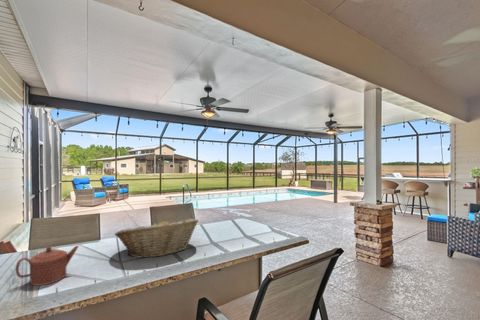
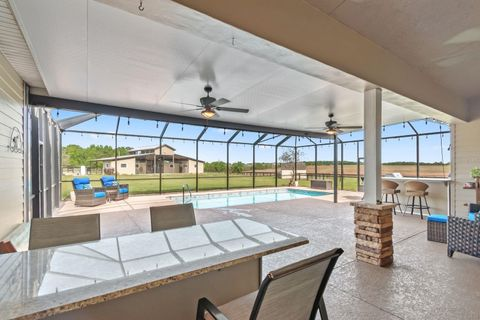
- teapot (49, 262)
- fruit basket (159, 233)
